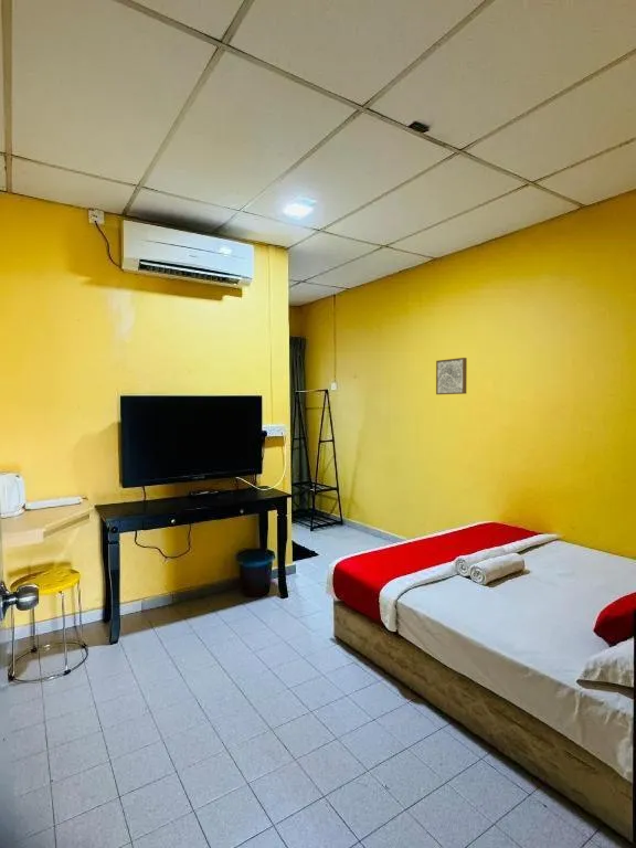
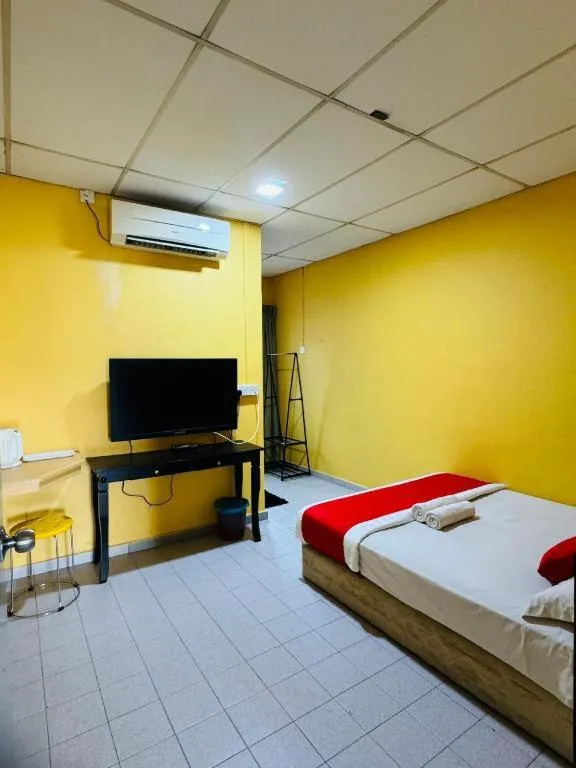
- wall art (451, 377)
